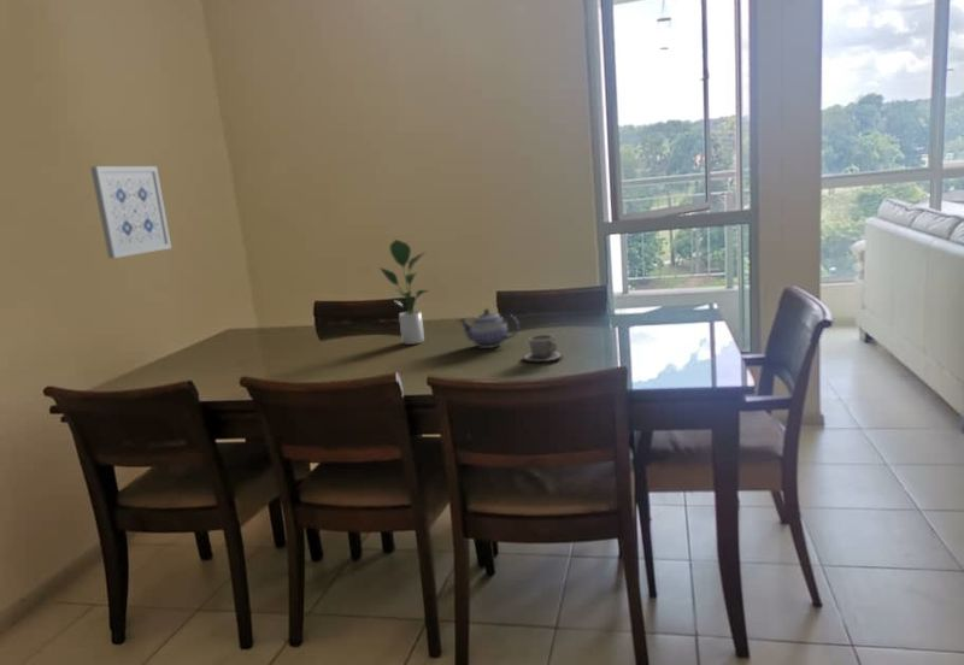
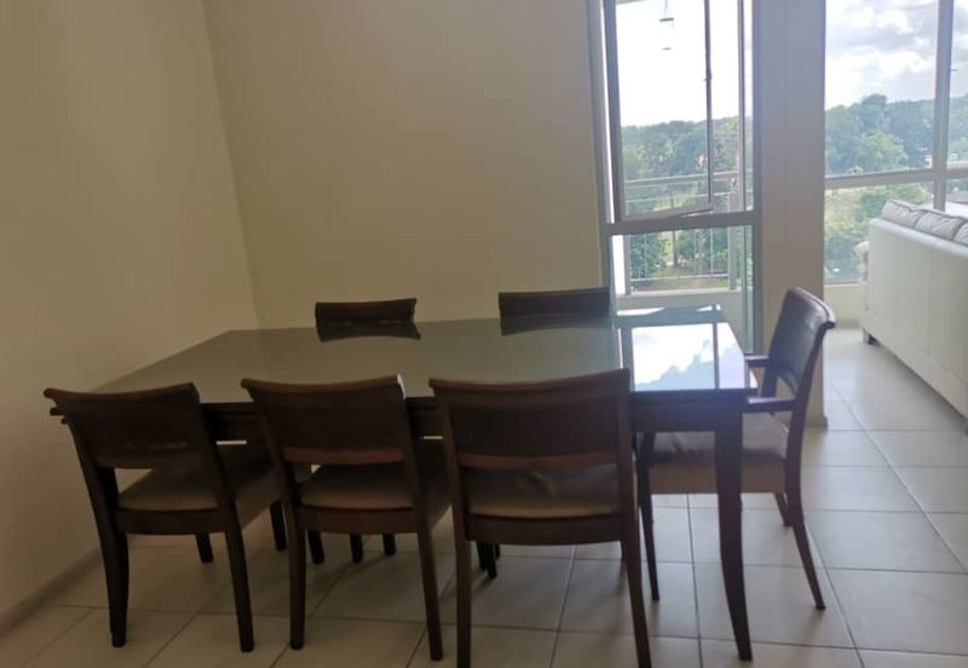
- cup (542, 347)
- teapot (488, 326)
- potted plant (405, 293)
- wall art (134, 210)
